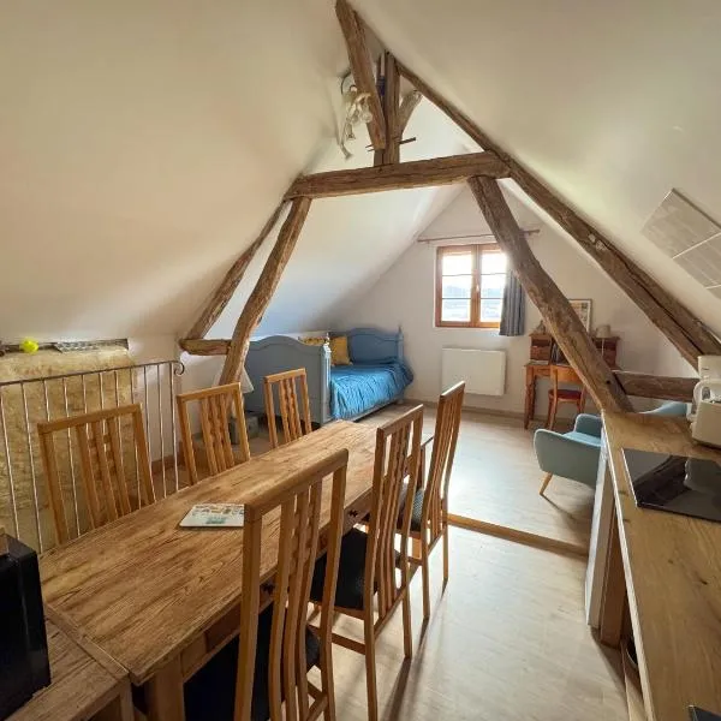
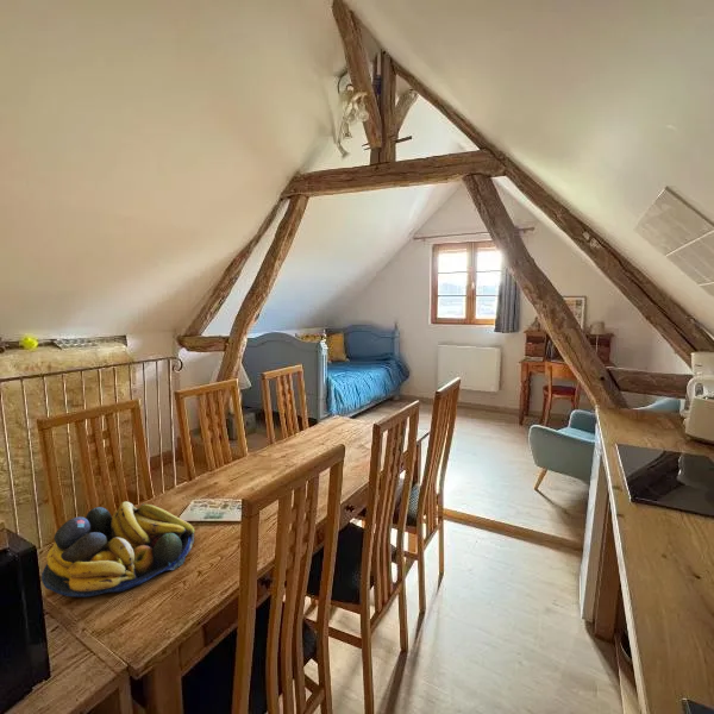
+ fruit bowl (120, 532)
